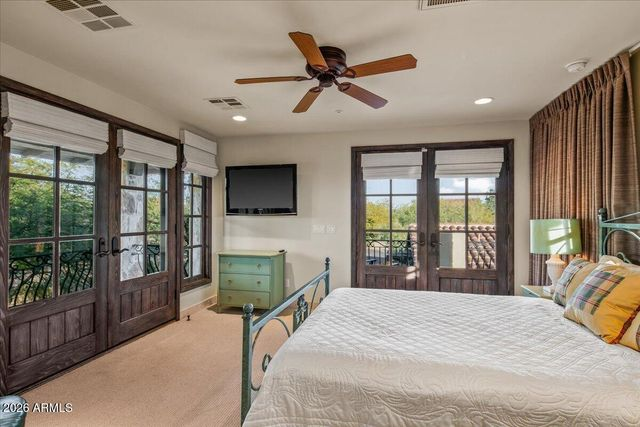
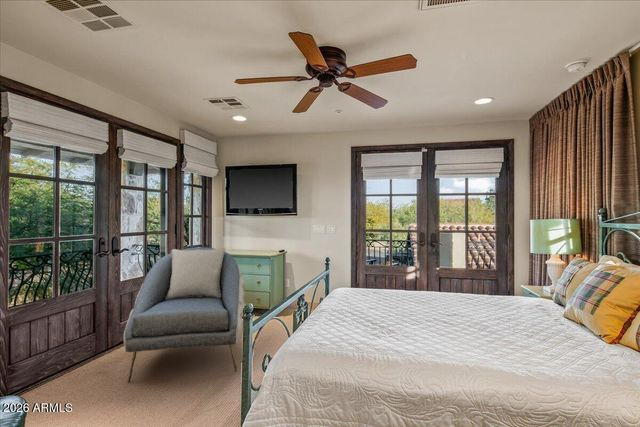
+ armchair (192, 303)
